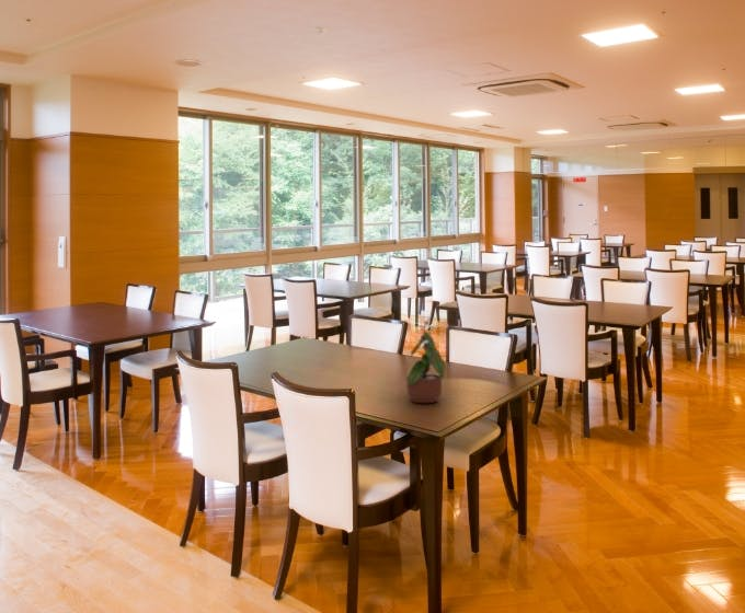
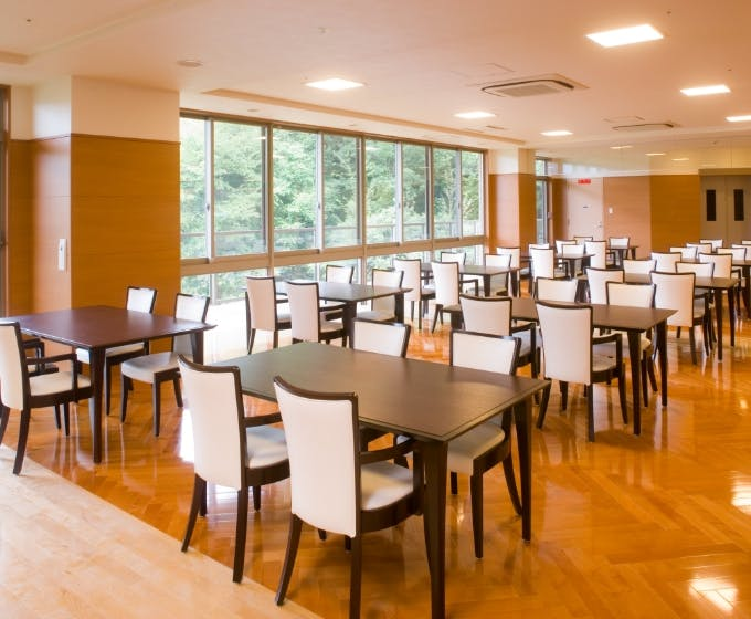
- potted plant (425, 359)
